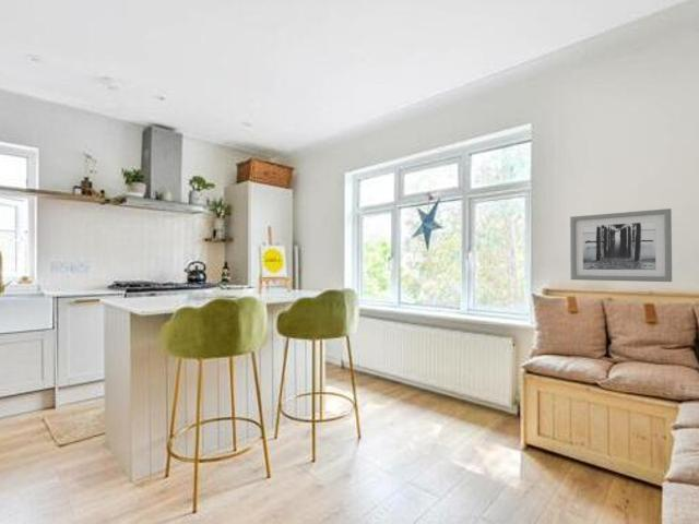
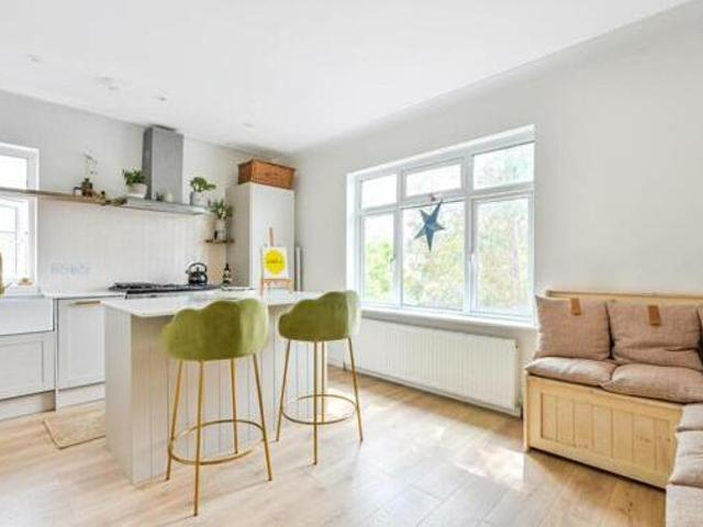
- wall art (617, 247)
